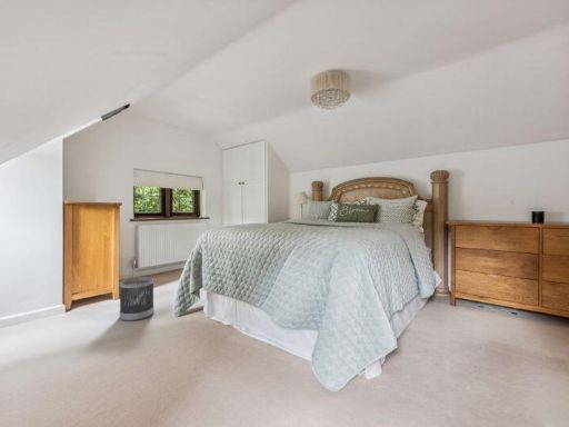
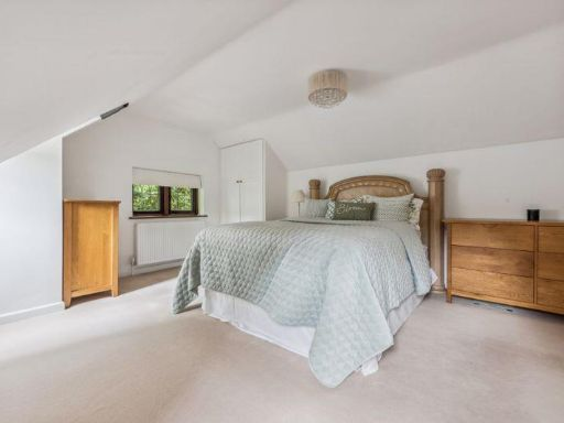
- wastebasket (137, 297)
